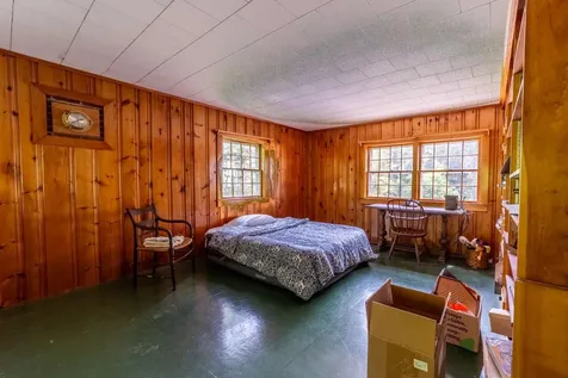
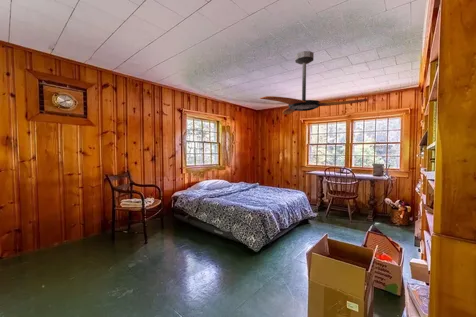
+ ceiling fan (305, 82)
